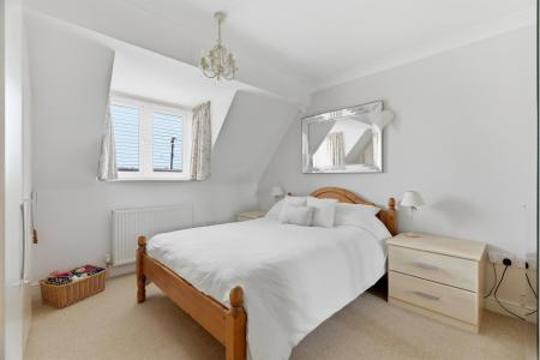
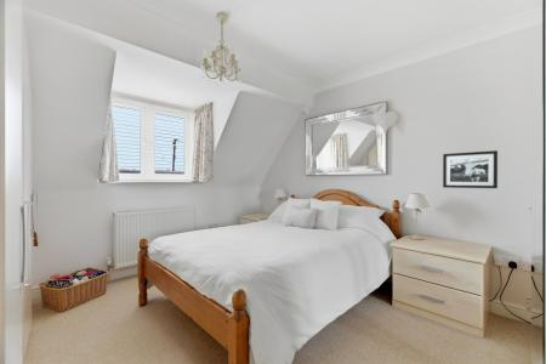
+ picture frame (468, 170)
